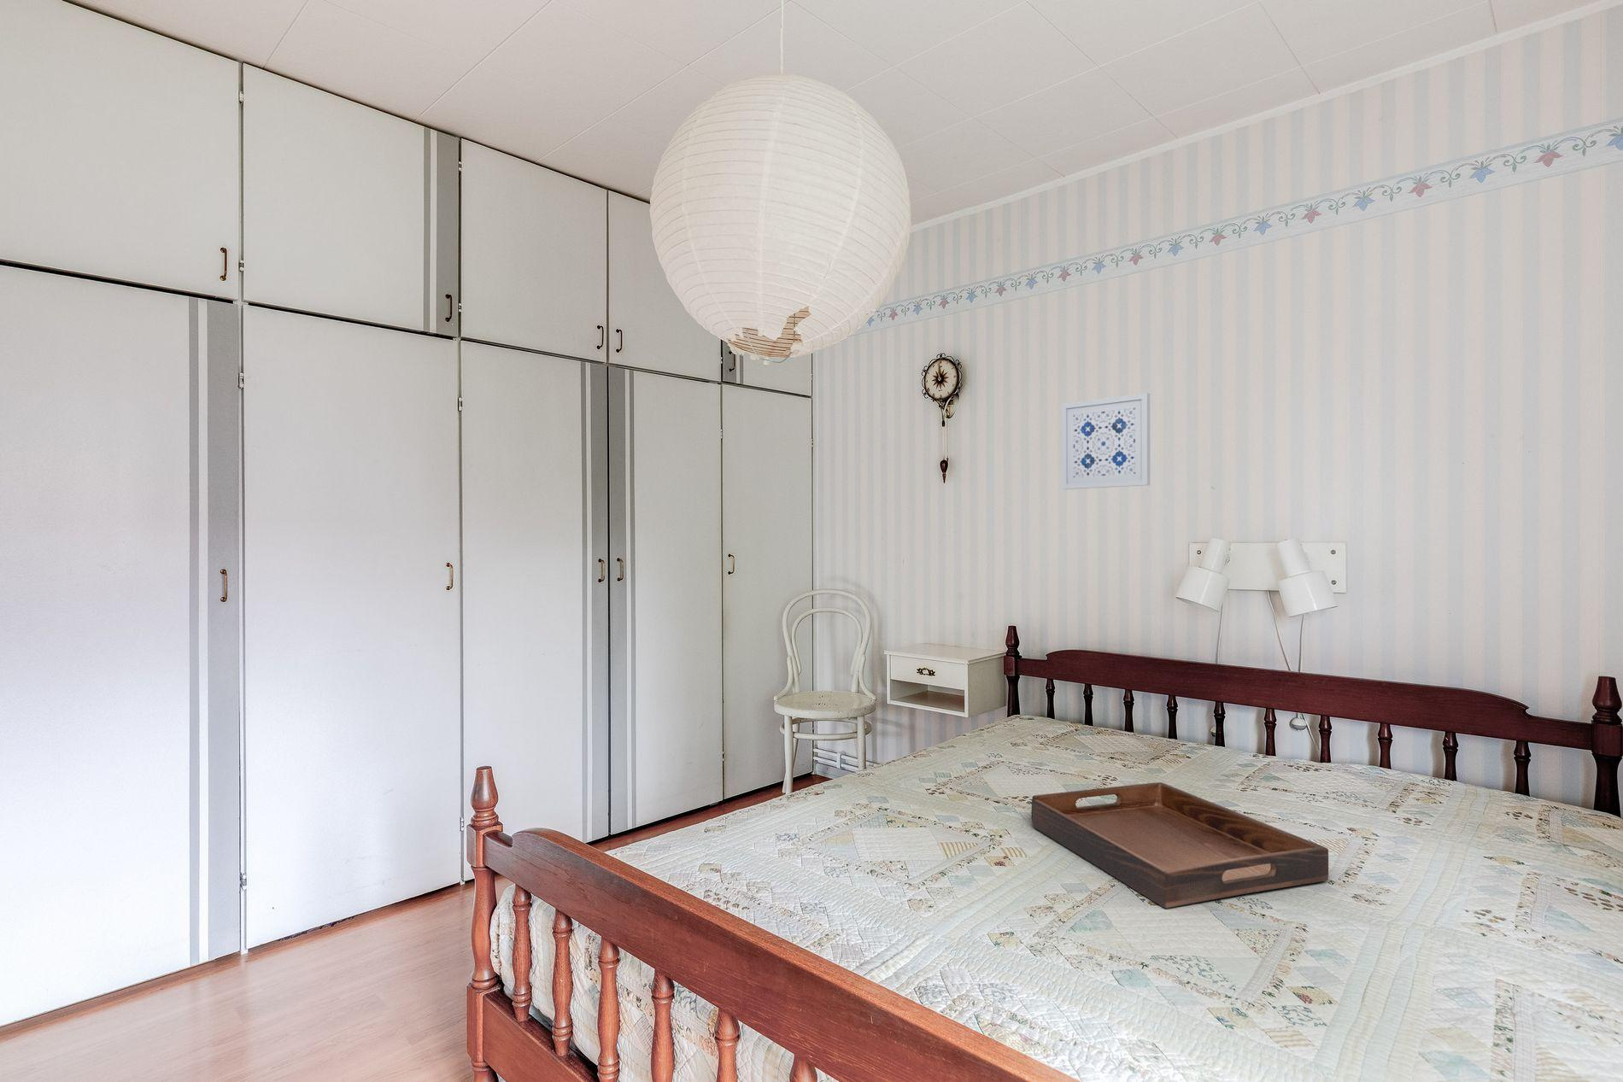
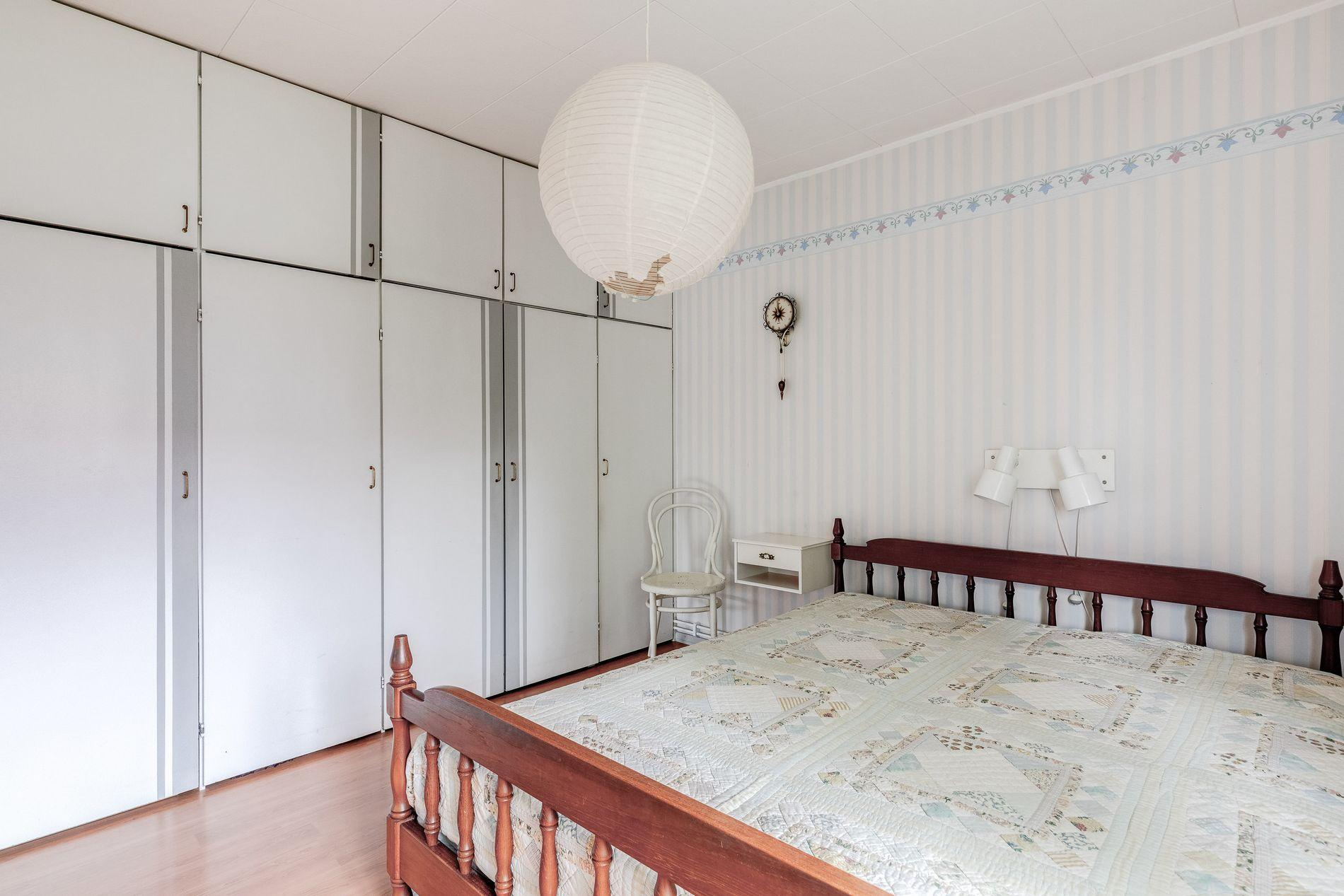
- serving tray (1163, 834)
- wall art (1104, 442)
